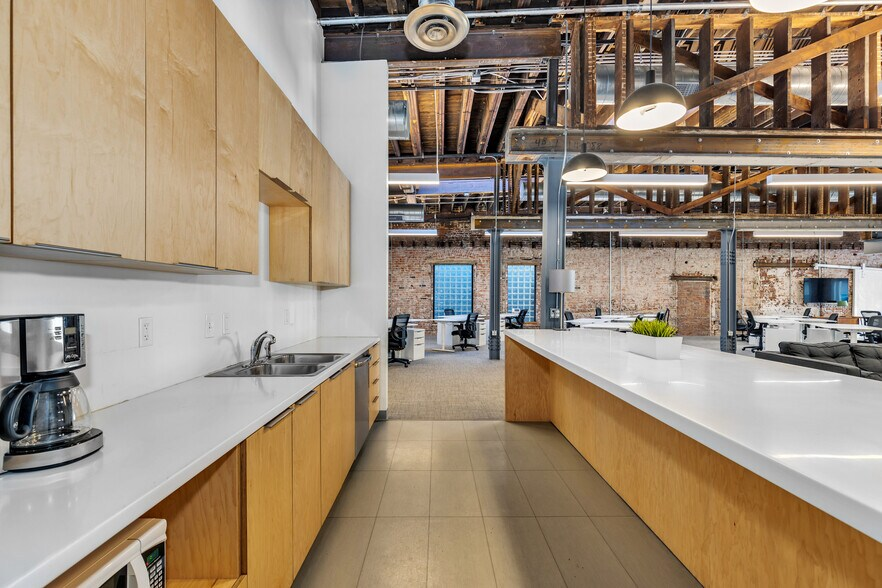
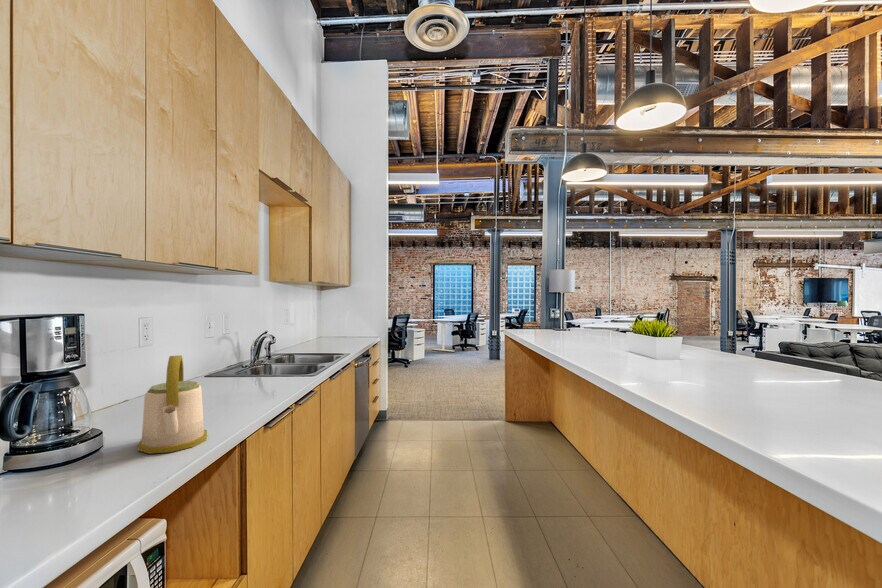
+ kettle (173, 400)
